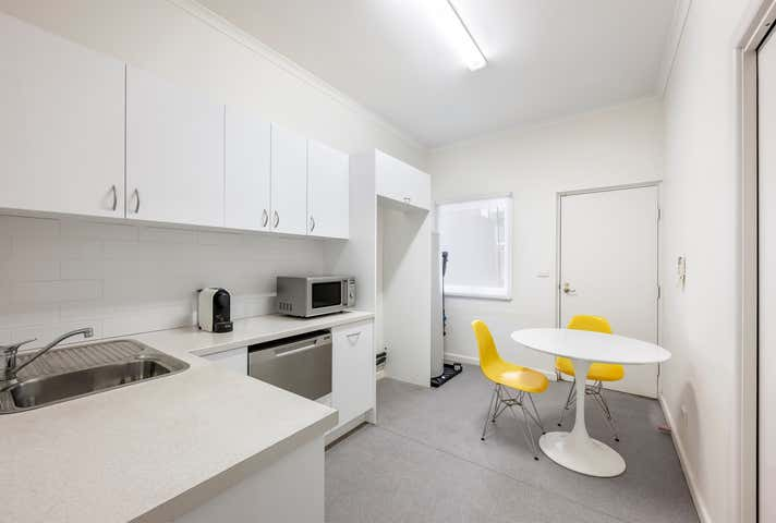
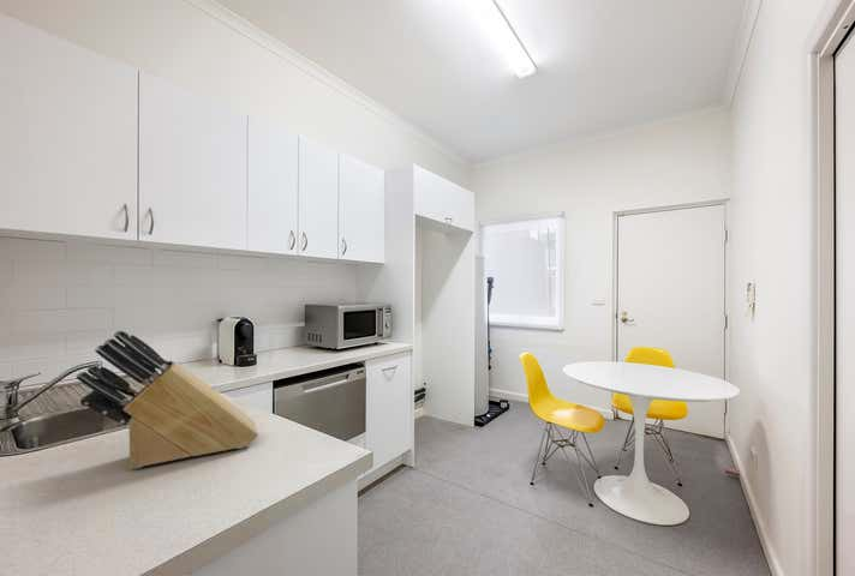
+ knife block (178, 390)
